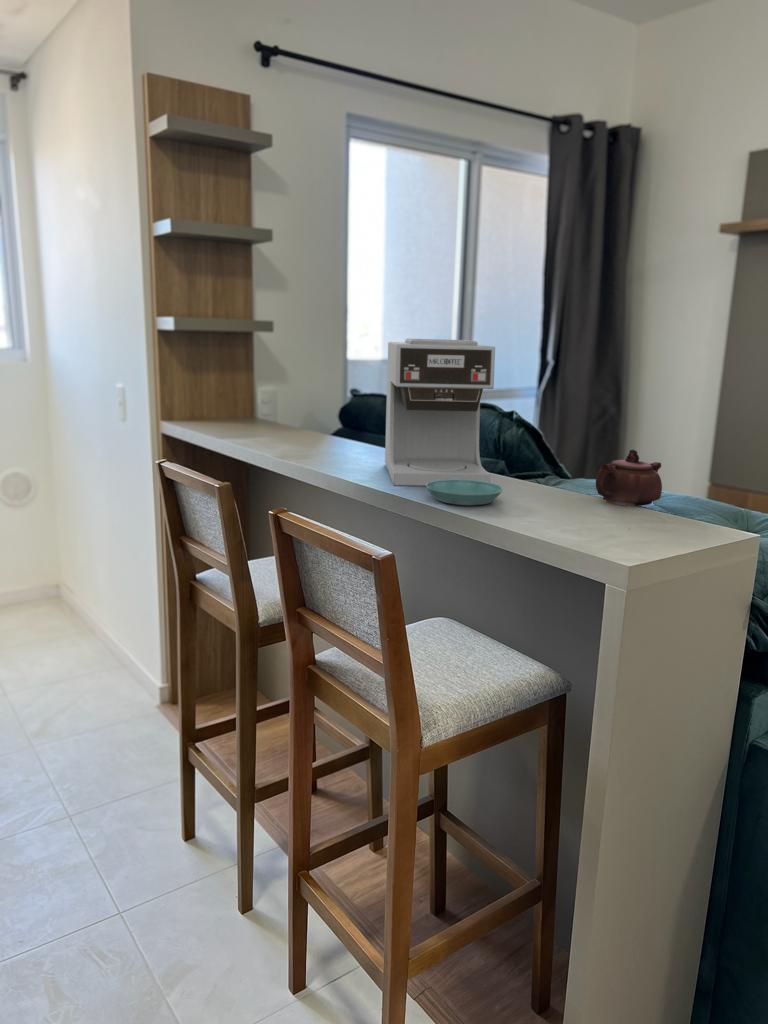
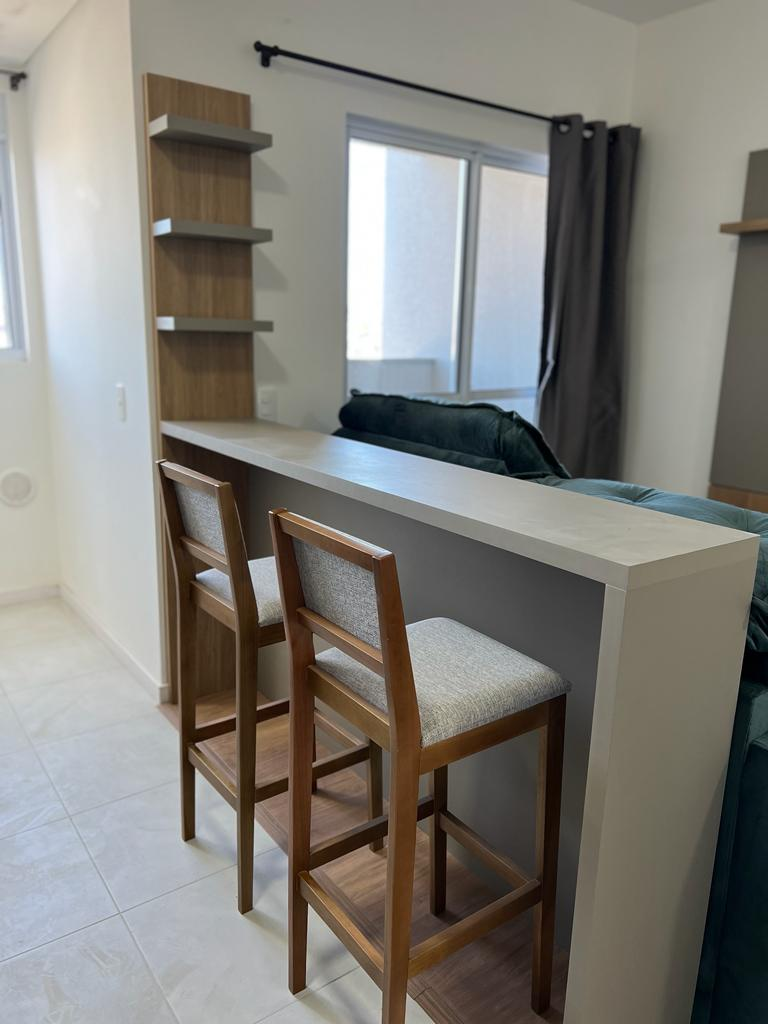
- saucer (463, 493)
- coffee maker (436, 408)
- teapot (628, 475)
